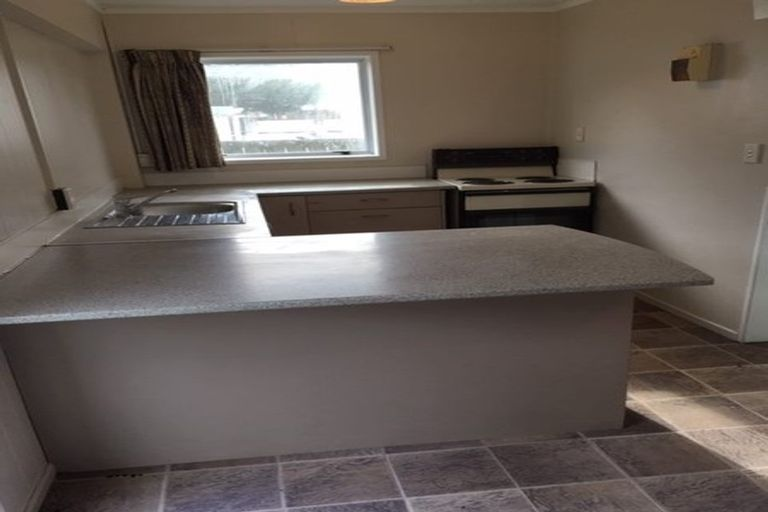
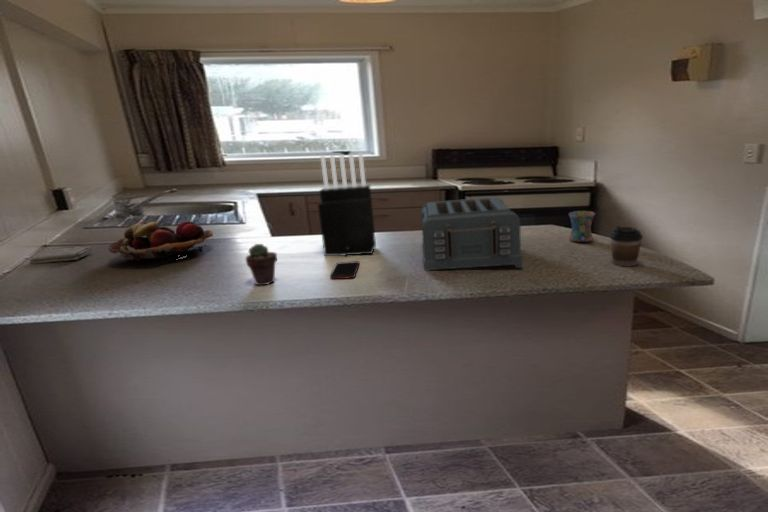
+ mug (582, 227)
+ fruit basket (160, 238)
+ cell phone (345, 270)
+ washcloth (62, 254)
+ toaster (467, 232)
+ coffee cup (625, 245)
+ knife block (345, 205)
+ potted succulent (262, 262)
